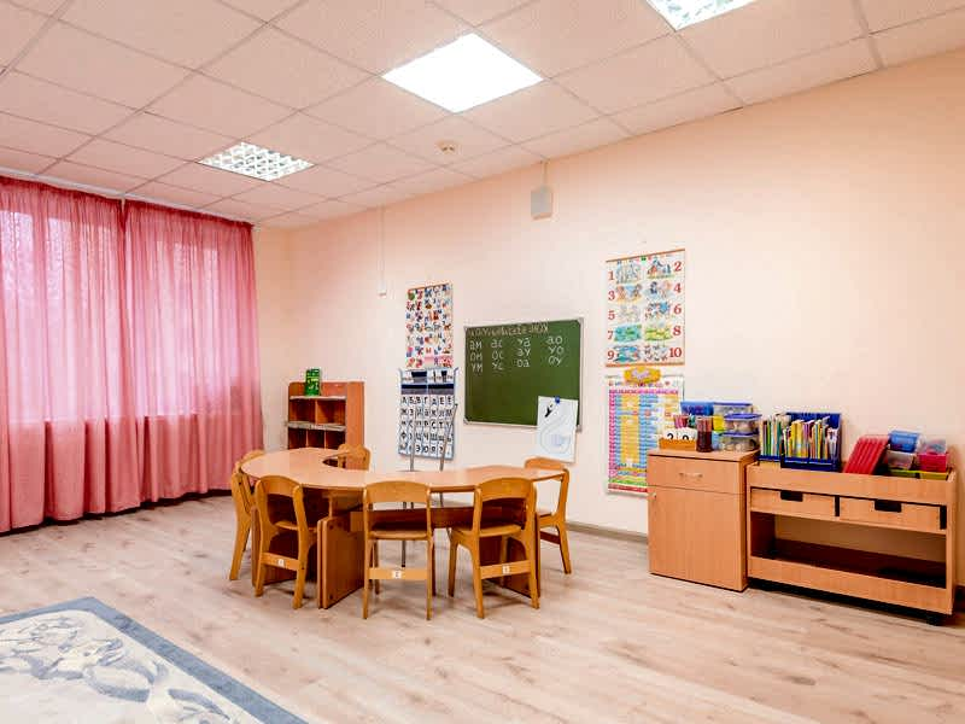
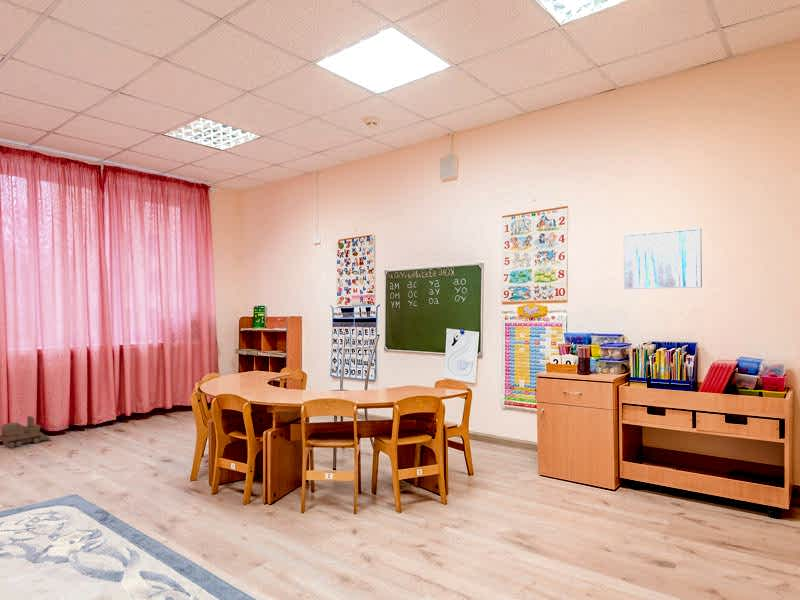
+ toy train (25, 430)
+ wall art (660, 260)
